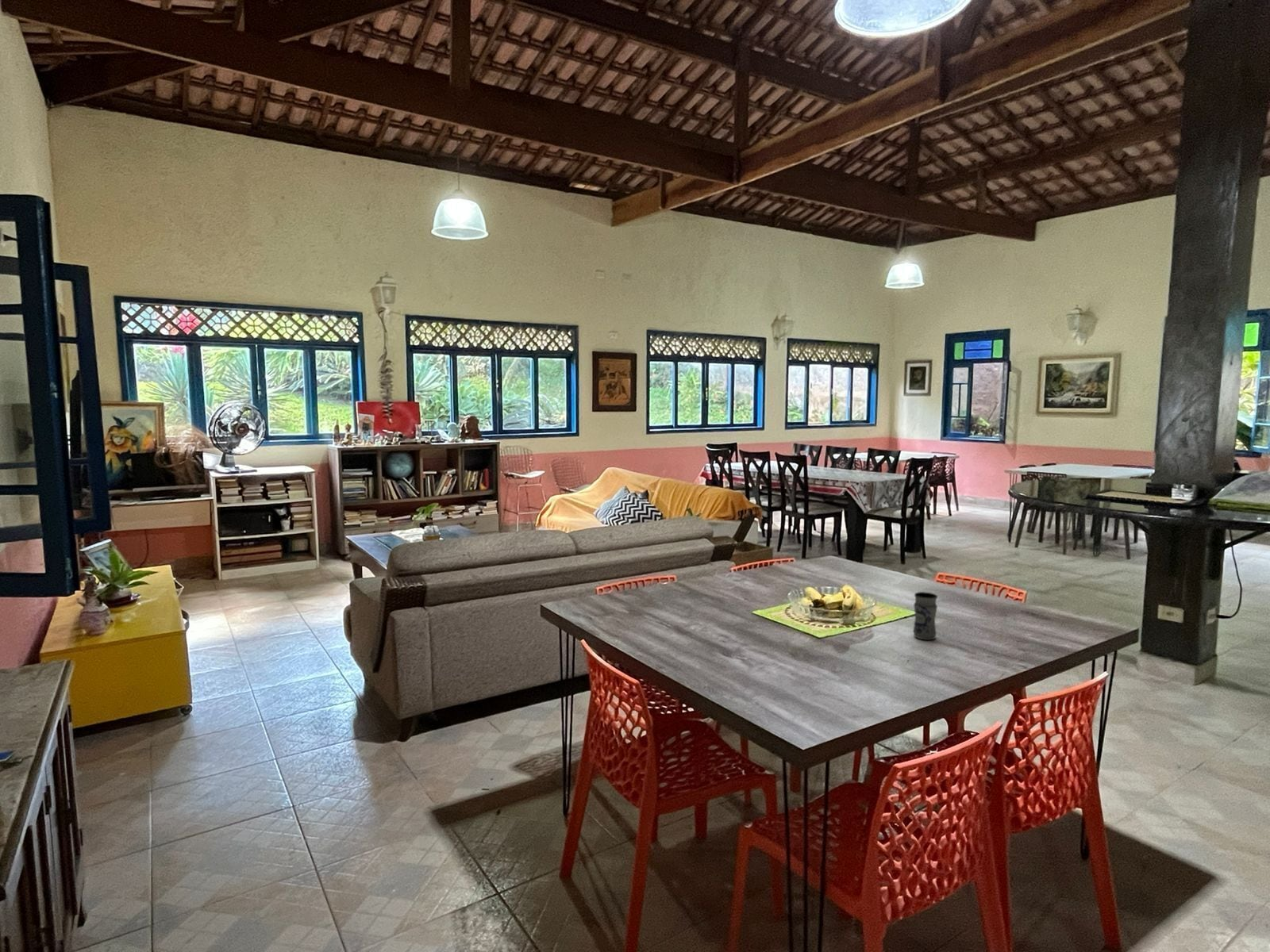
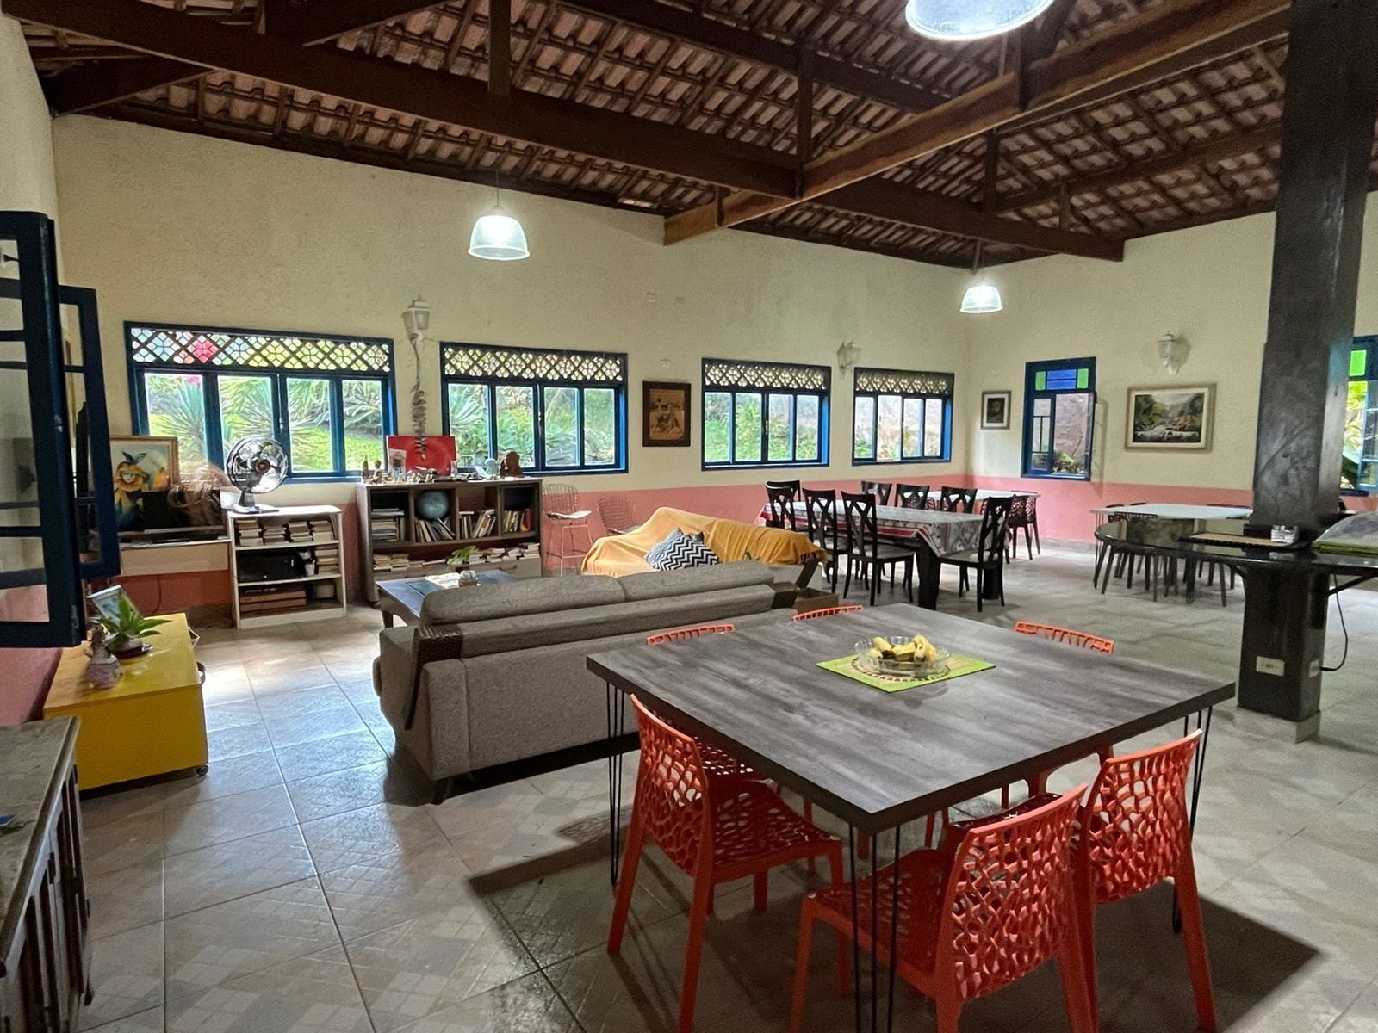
- jar (925, 616)
